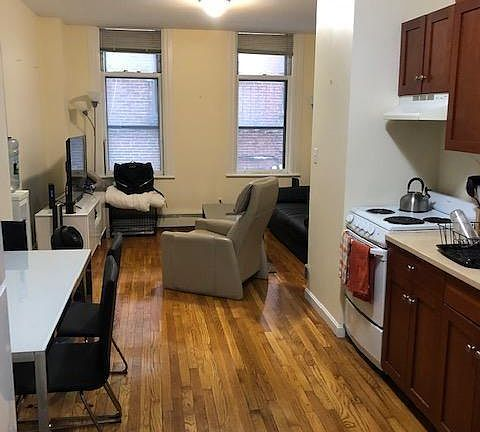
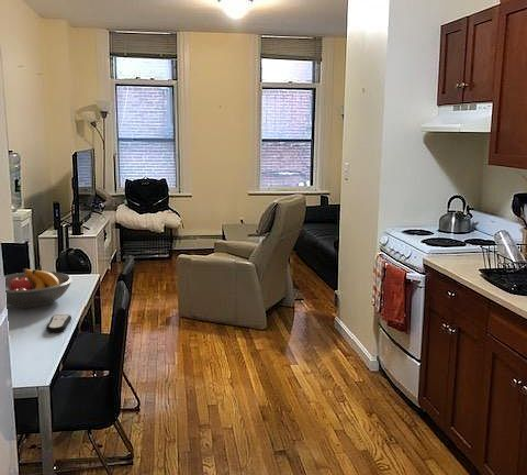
+ remote control (58, 322)
+ fruit bowl (31, 288)
